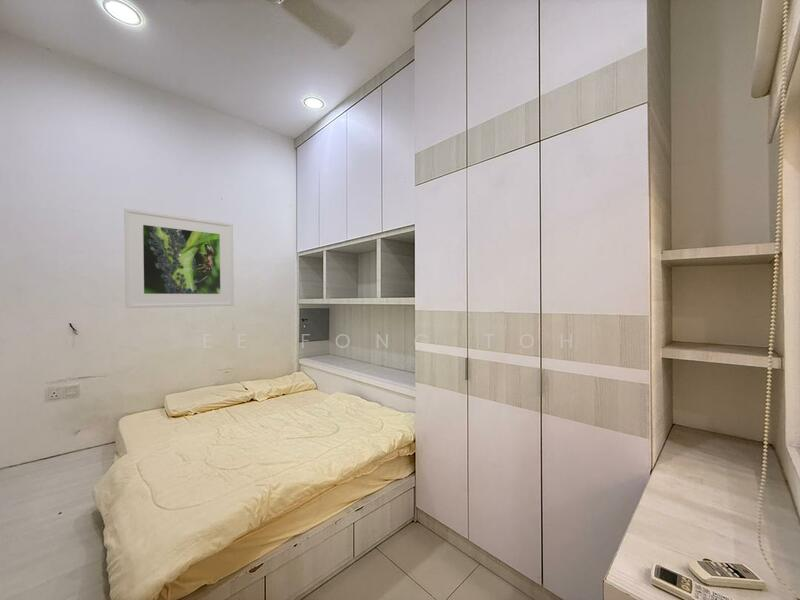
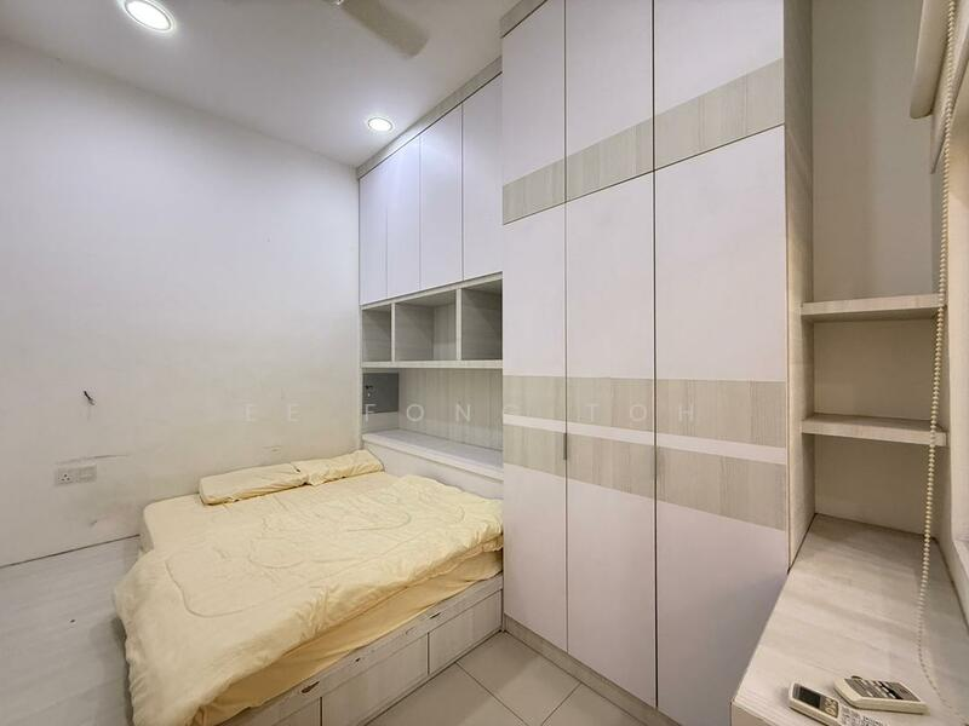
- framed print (184, 261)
